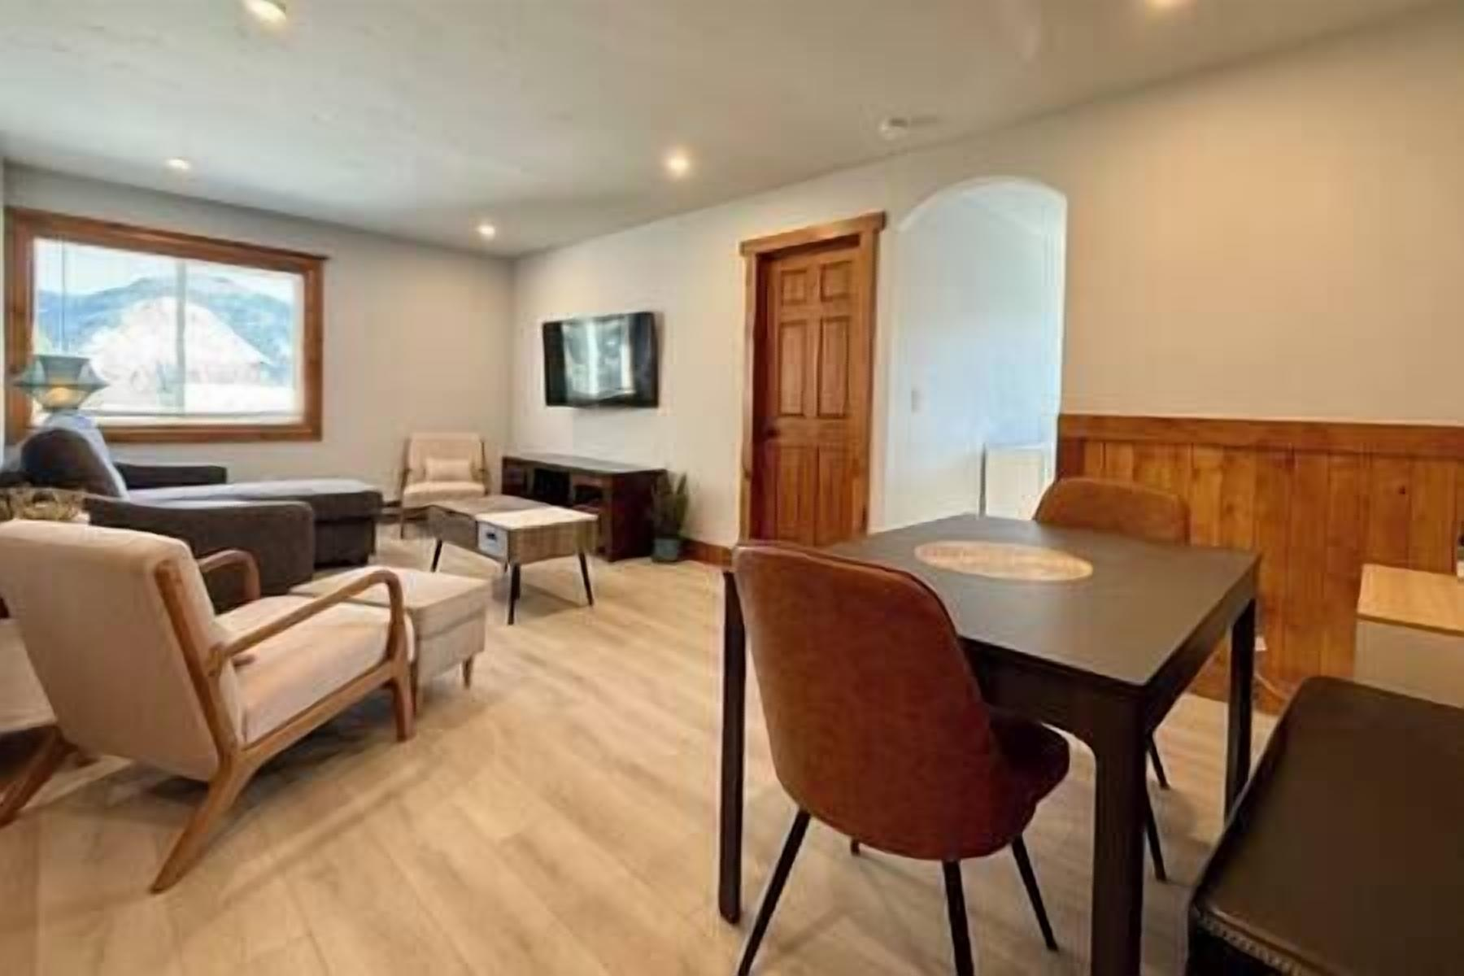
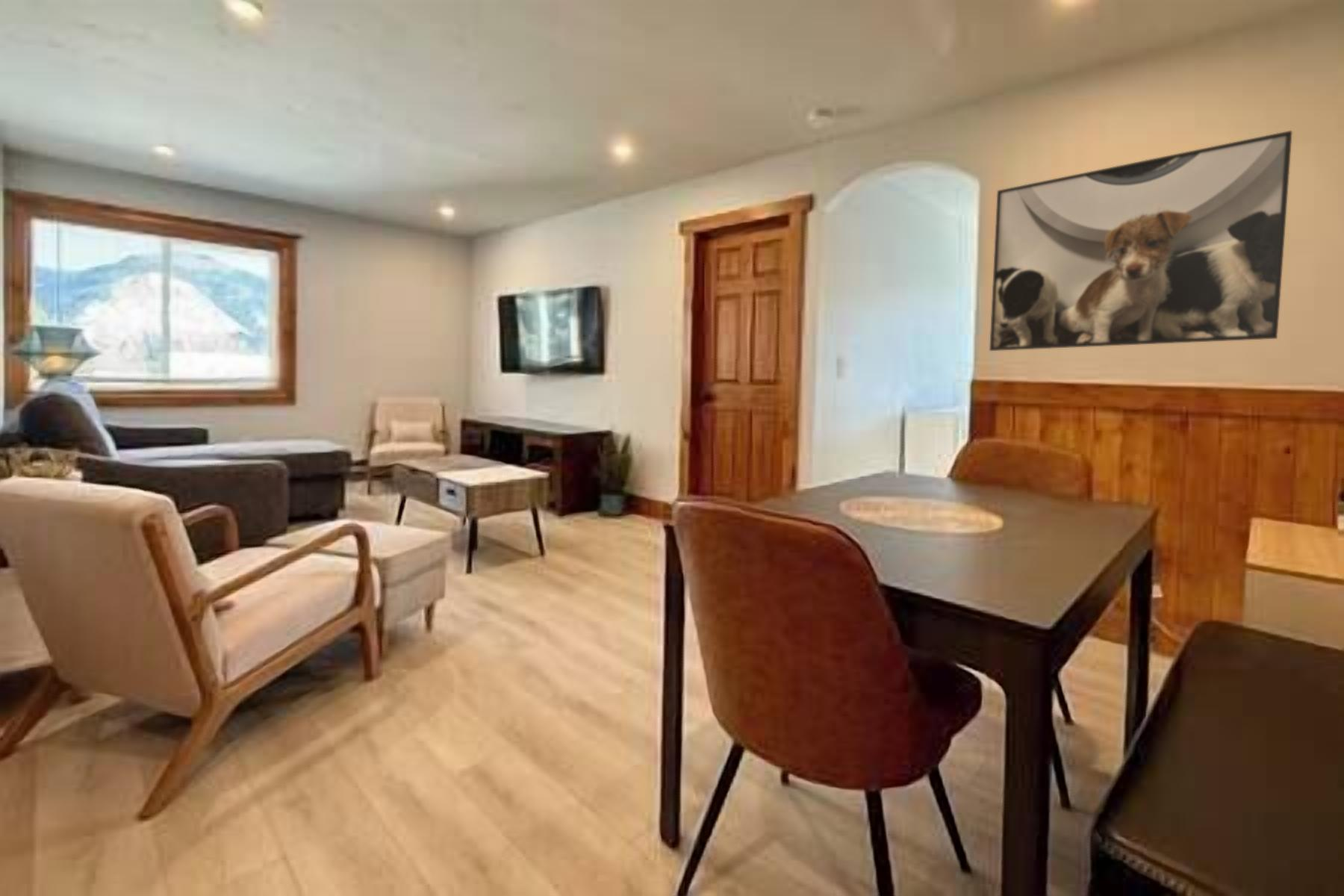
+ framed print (1120, 255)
